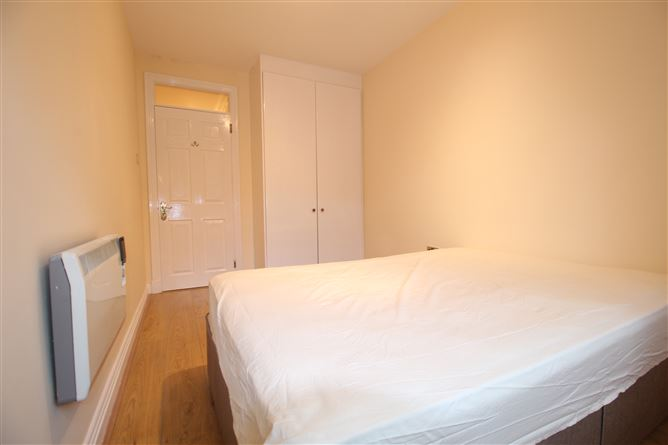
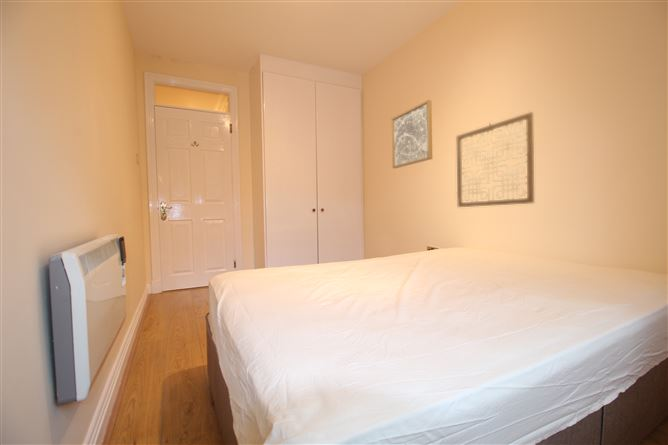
+ wall art (490, 163)
+ wall art (410, 137)
